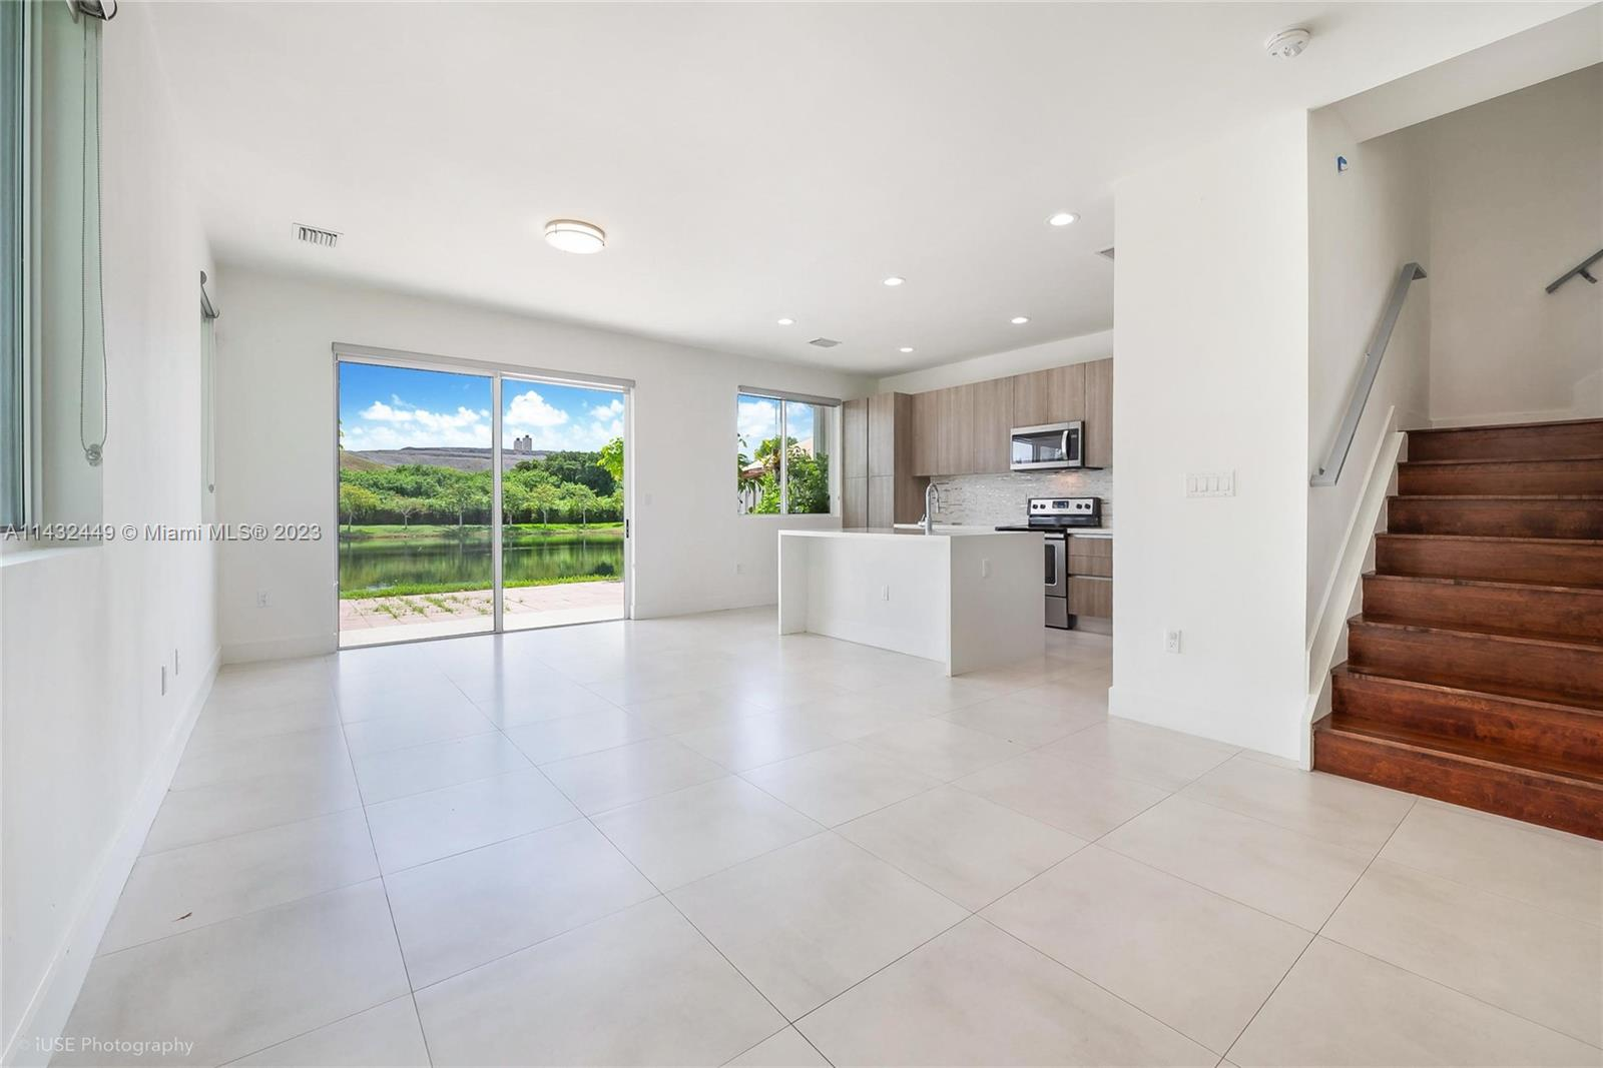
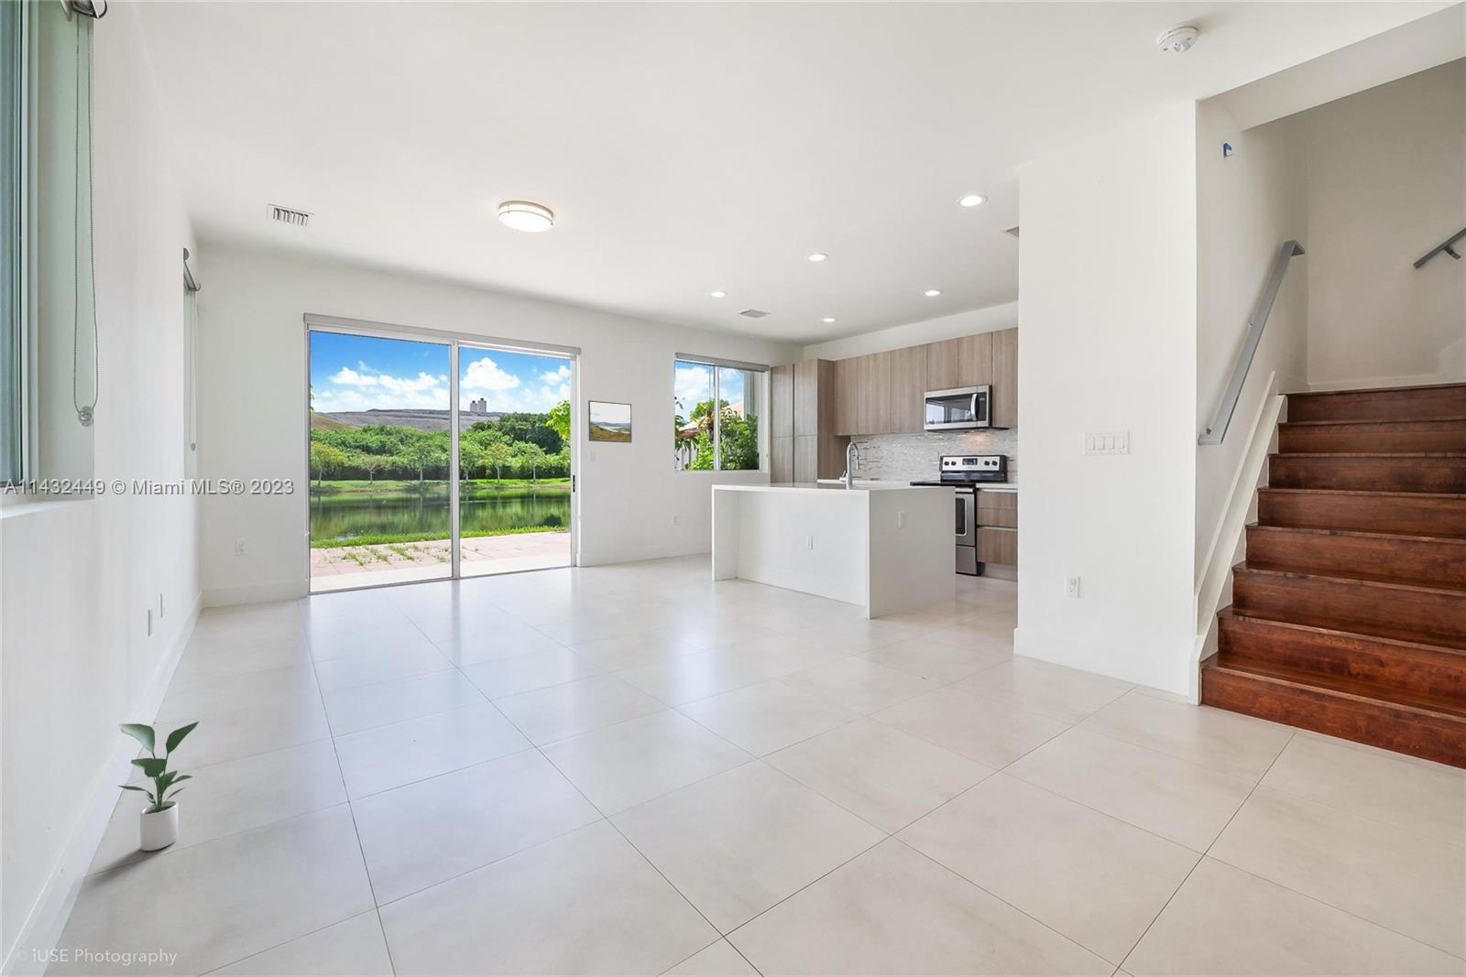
+ potted plant (158, 782)
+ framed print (610, 421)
